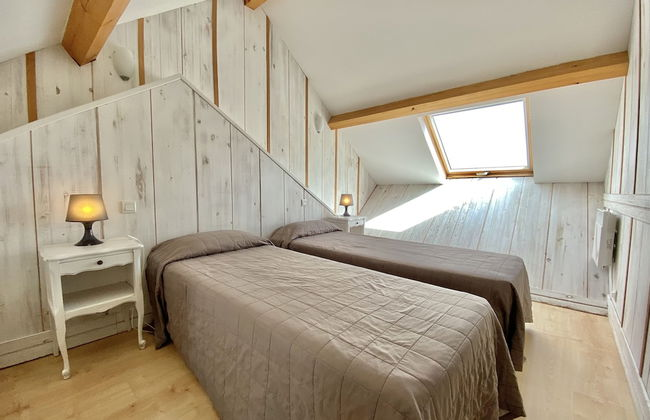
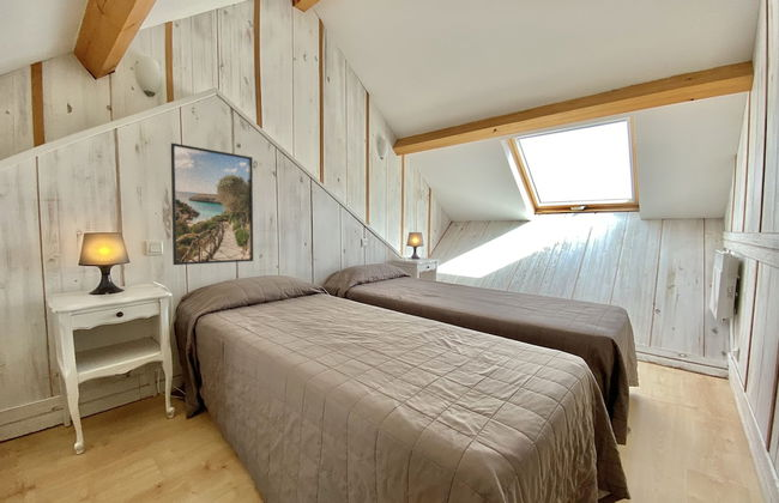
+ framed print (215, 207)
